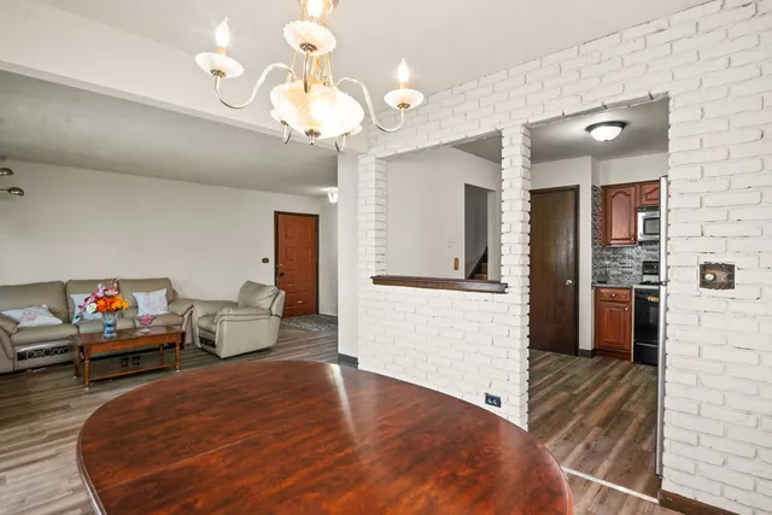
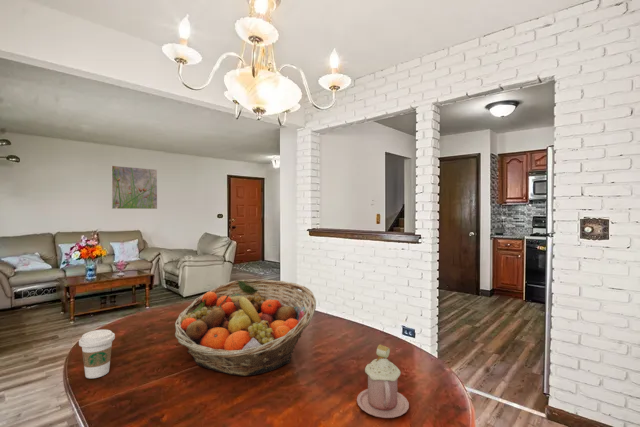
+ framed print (135, 188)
+ fruit basket (246, 321)
+ coffee cup (97, 353)
+ mug (382, 375)
